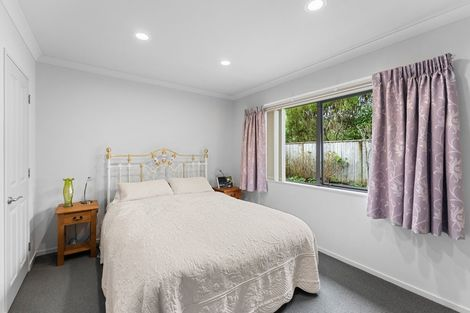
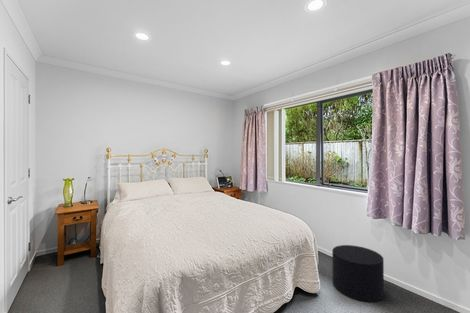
+ stool (357, 270)
